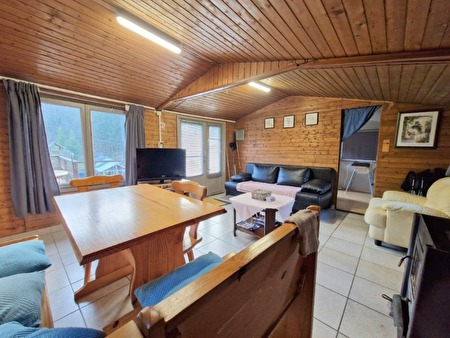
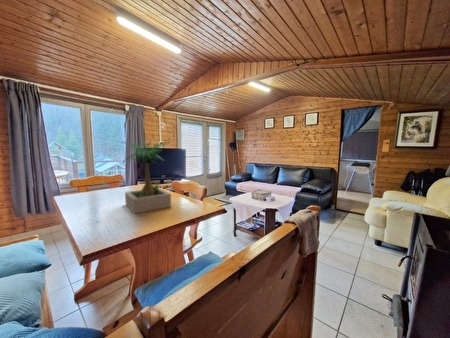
+ potted plant (147, 172)
